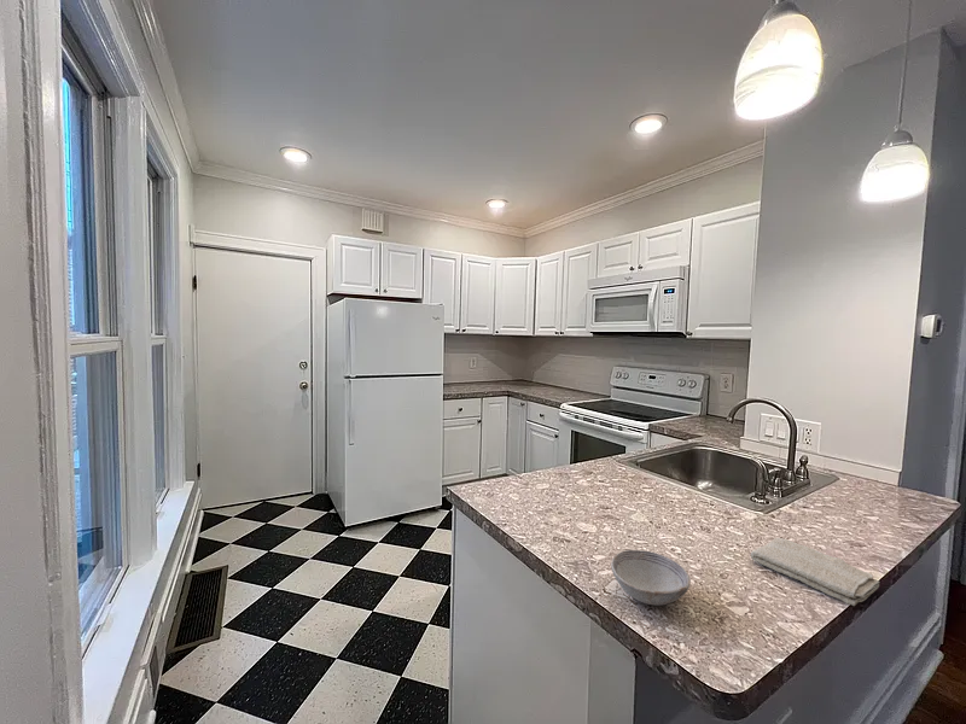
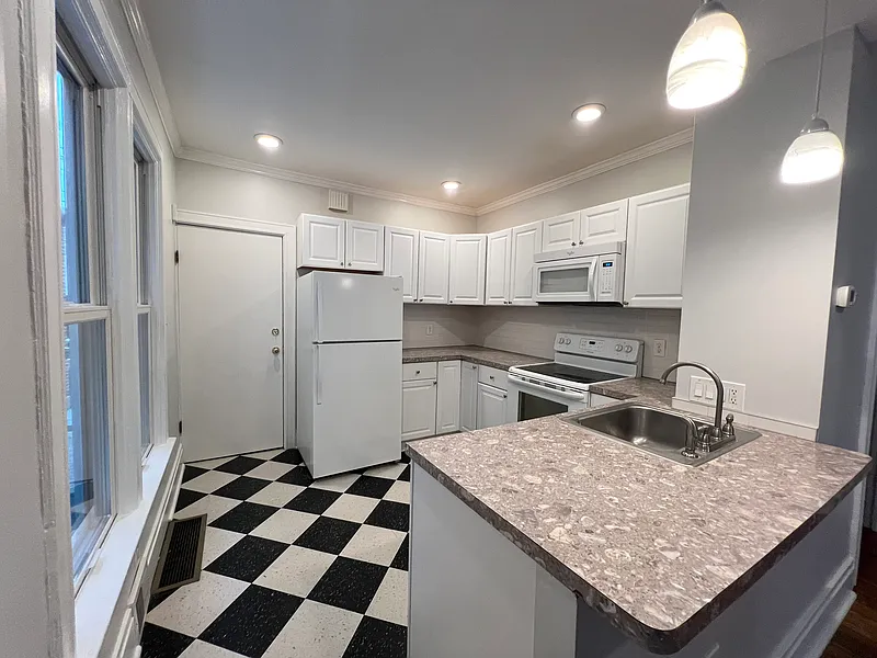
- washcloth (811, 566)
- bowl (648, 582)
